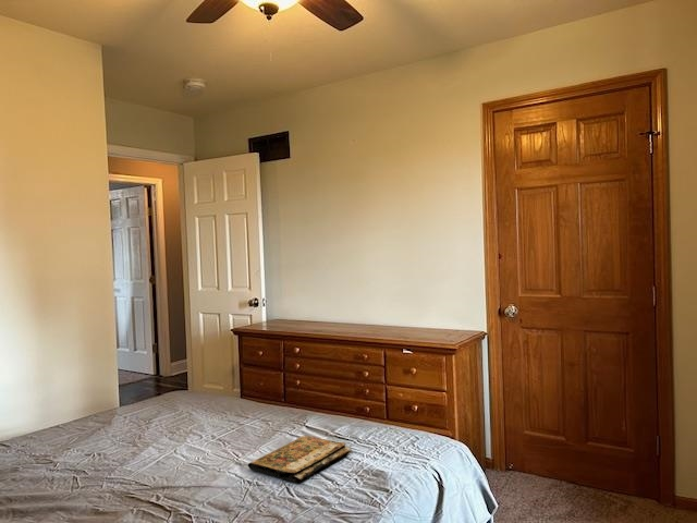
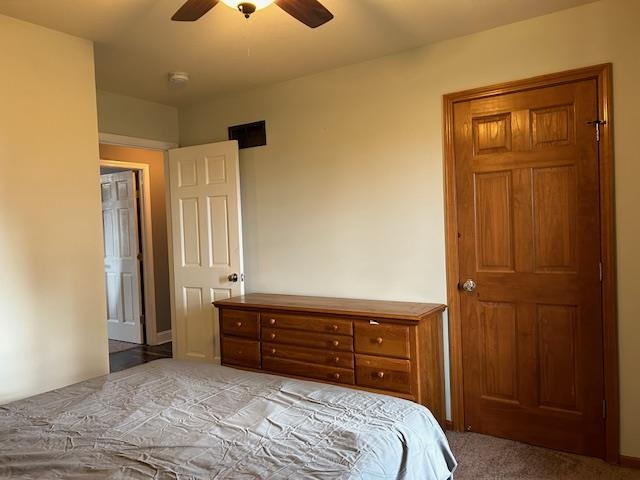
- book (301, 455)
